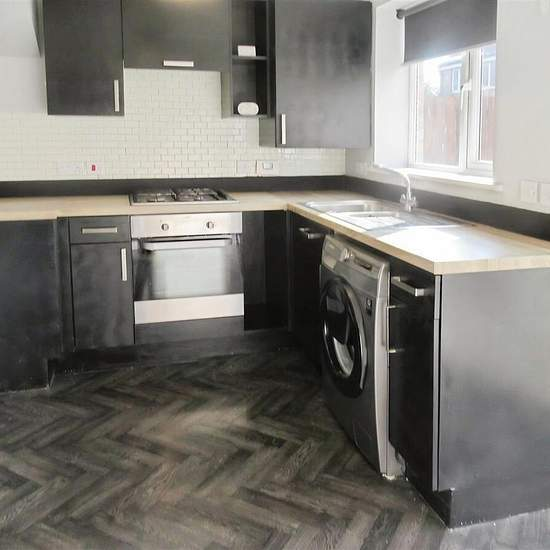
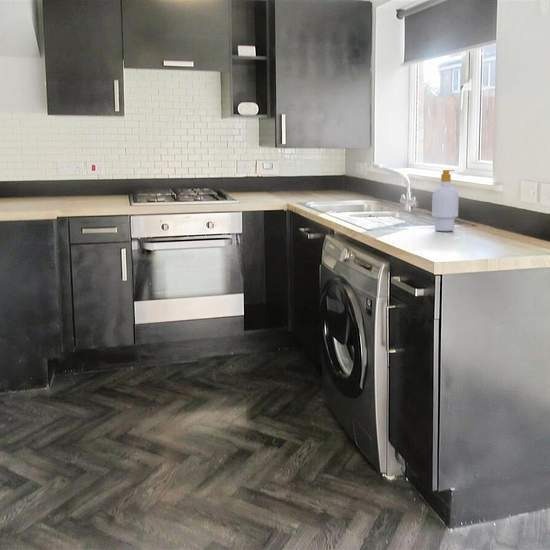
+ soap bottle (445, 200)
